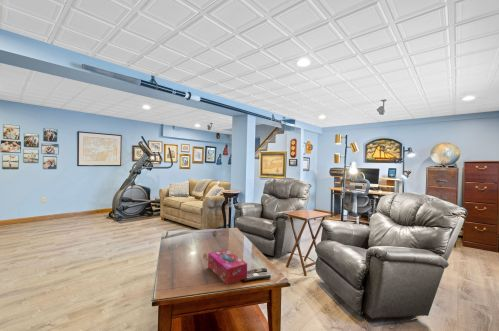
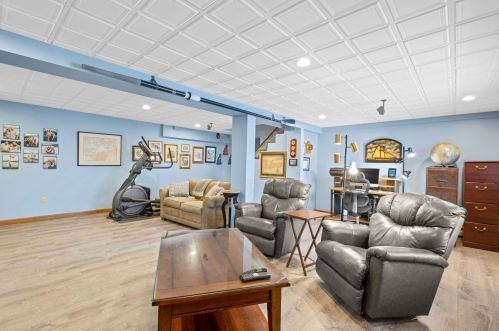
- tissue box (226, 265)
